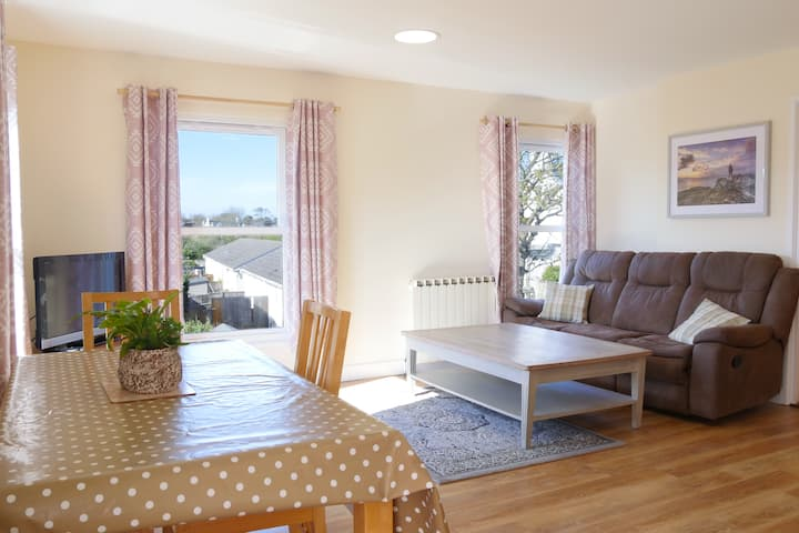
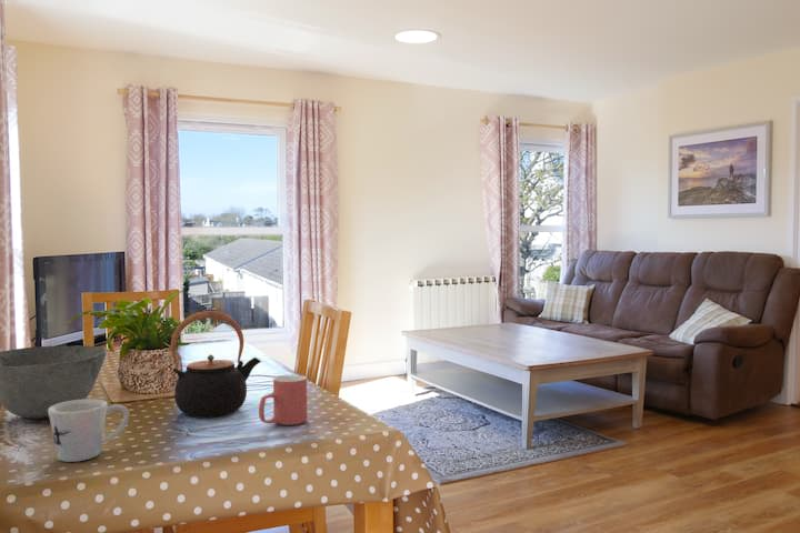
+ bowl (46, 383)
+ mug (282, 401)
+ mug (90, 428)
+ teapot (217, 360)
